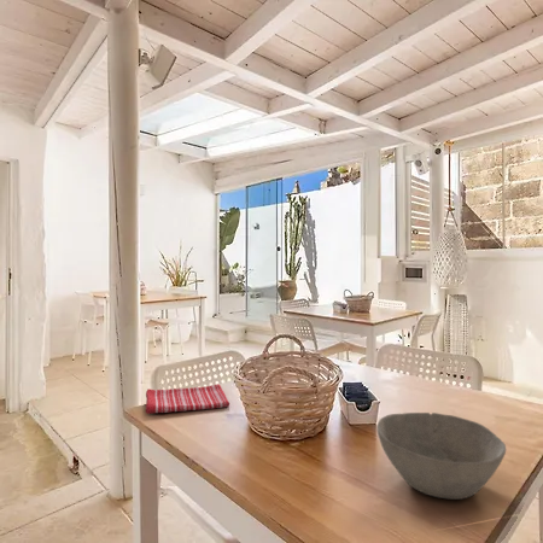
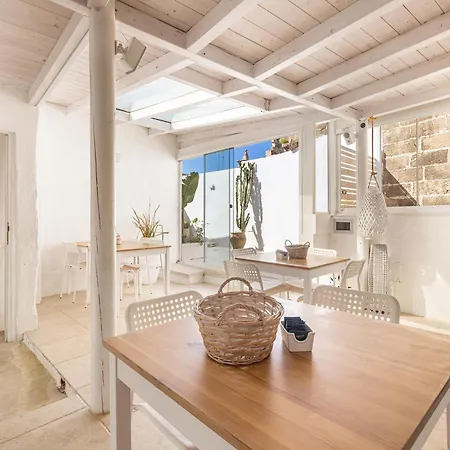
- dish towel (186, 397)
- bowl (437, 456)
